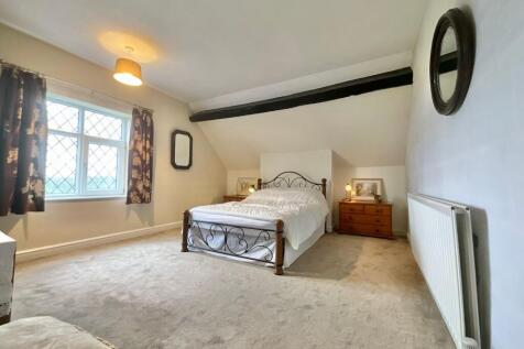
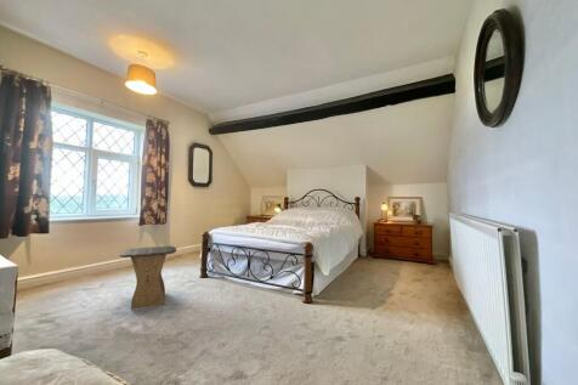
+ stool (148, 274)
